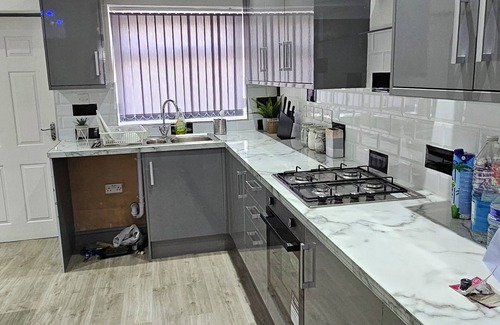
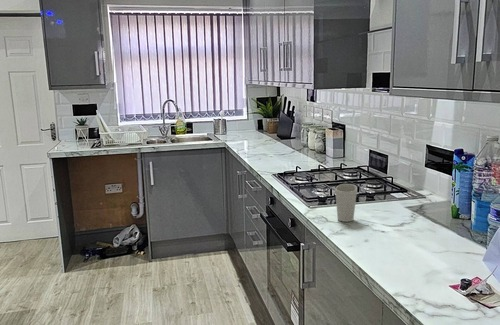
+ cup (345, 202)
